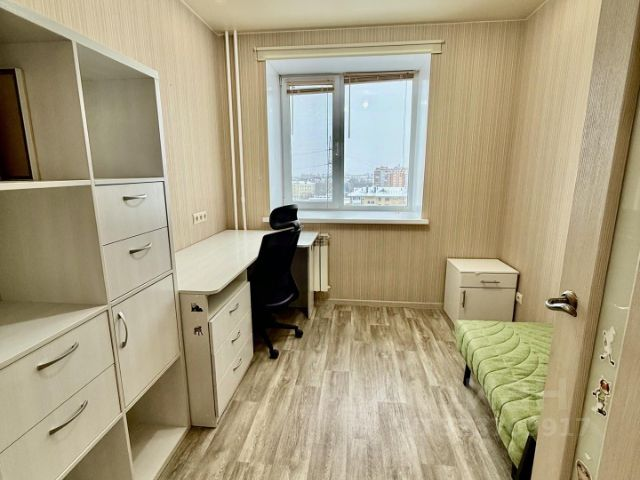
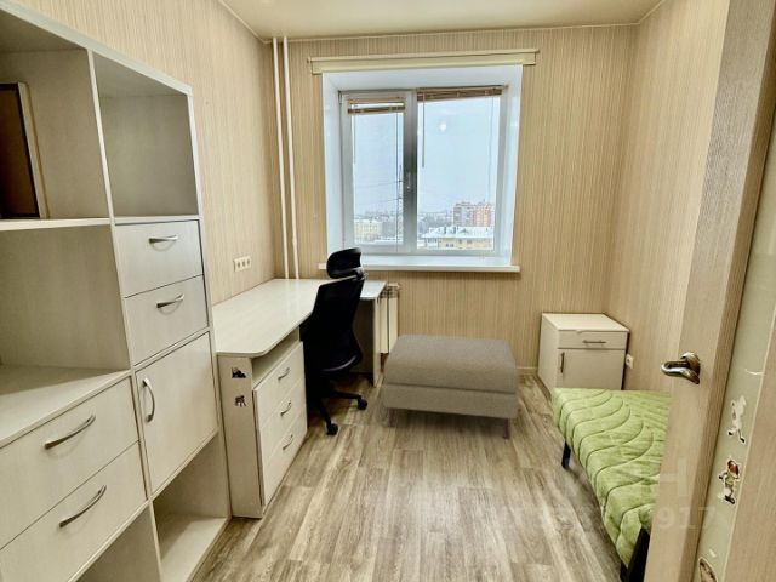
+ ottoman (450, 378)
